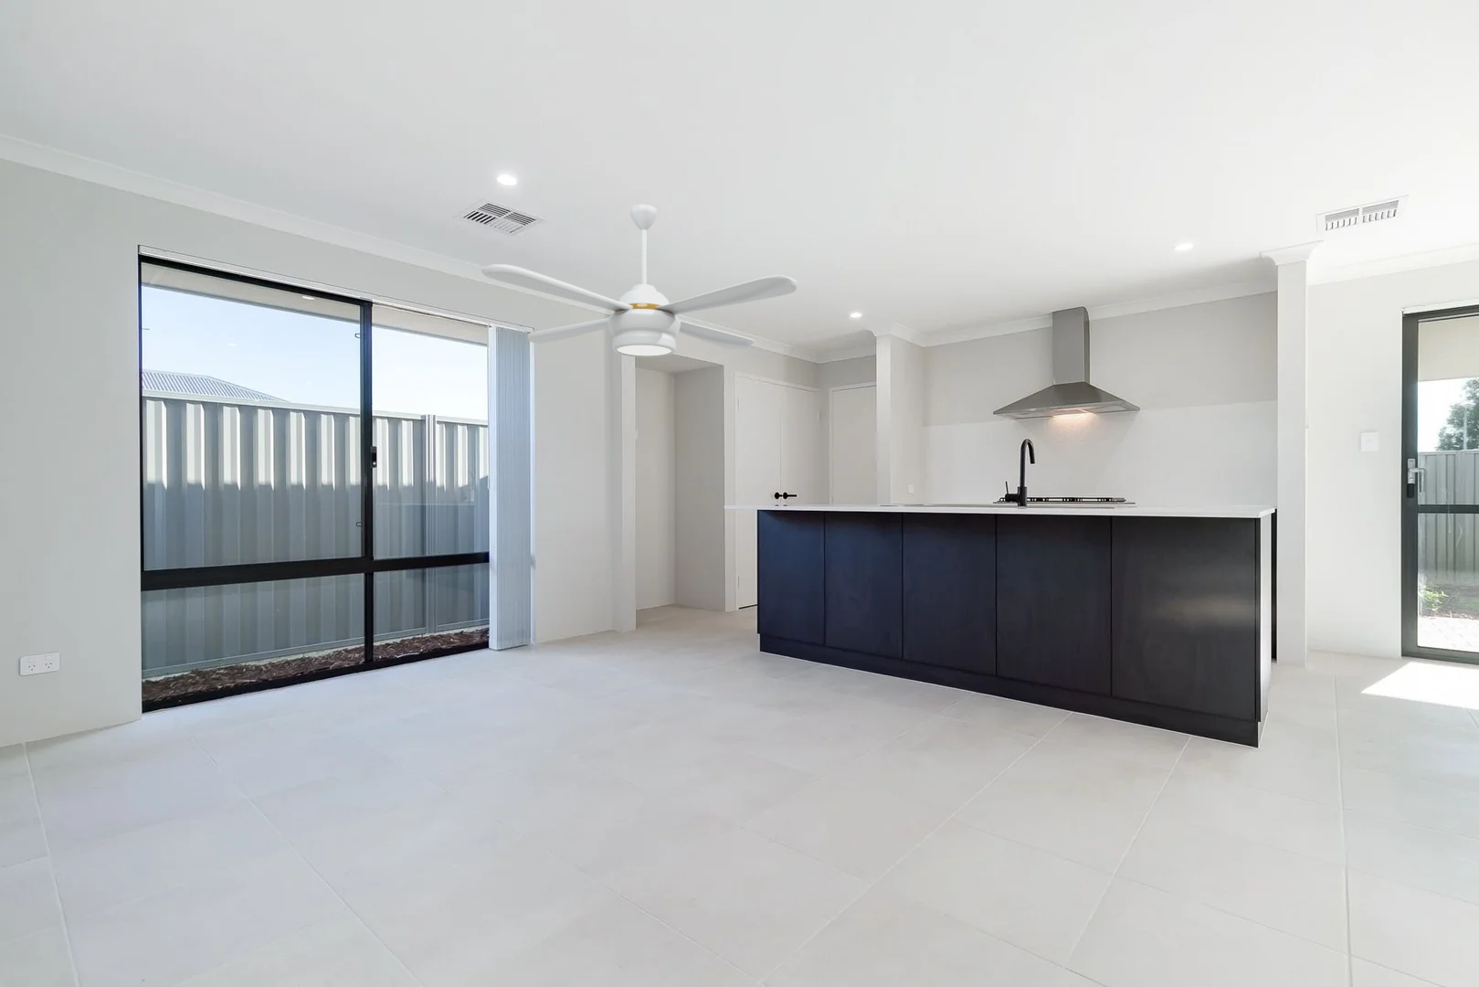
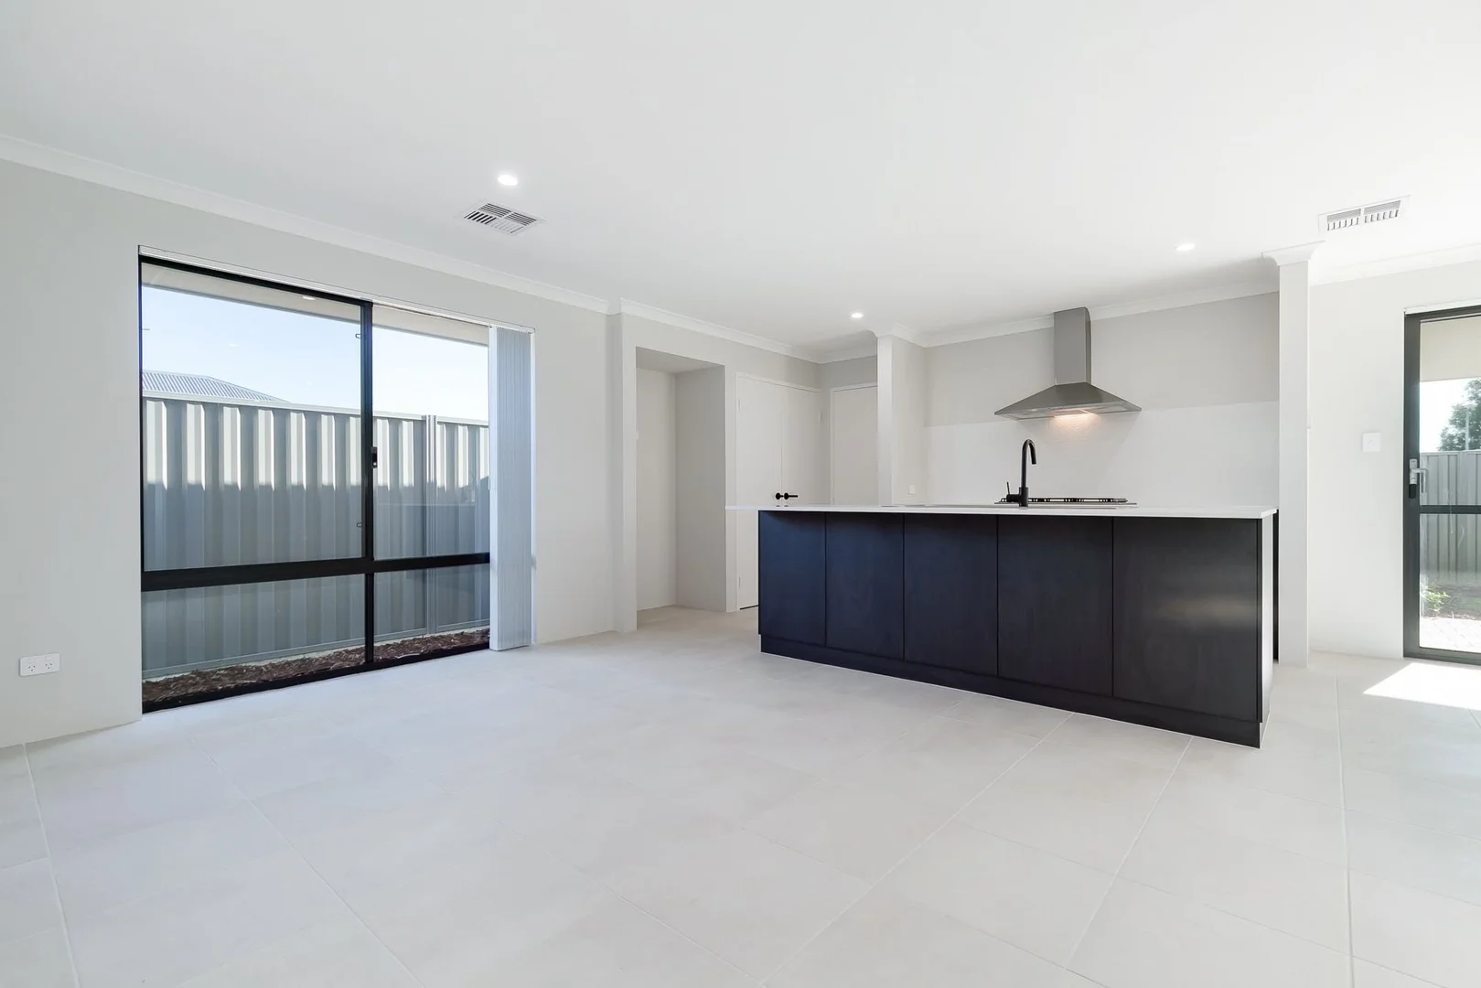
- ceiling fan (643, 281)
